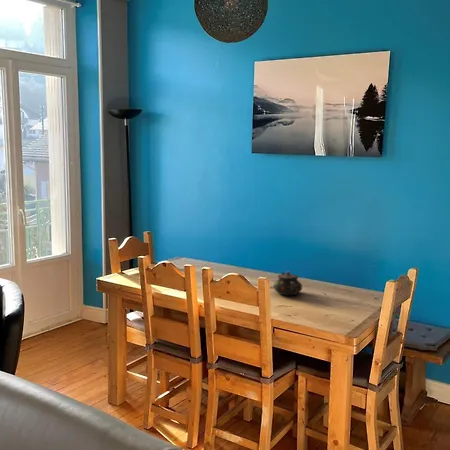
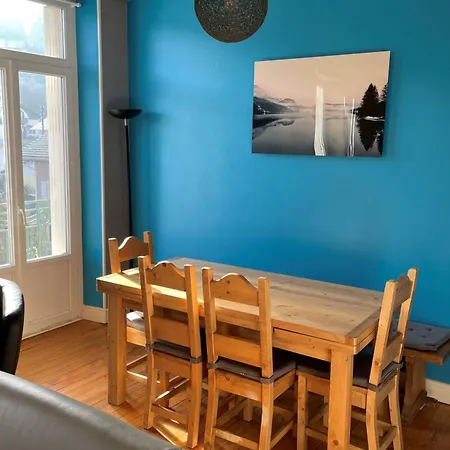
- teapot (287, 282)
